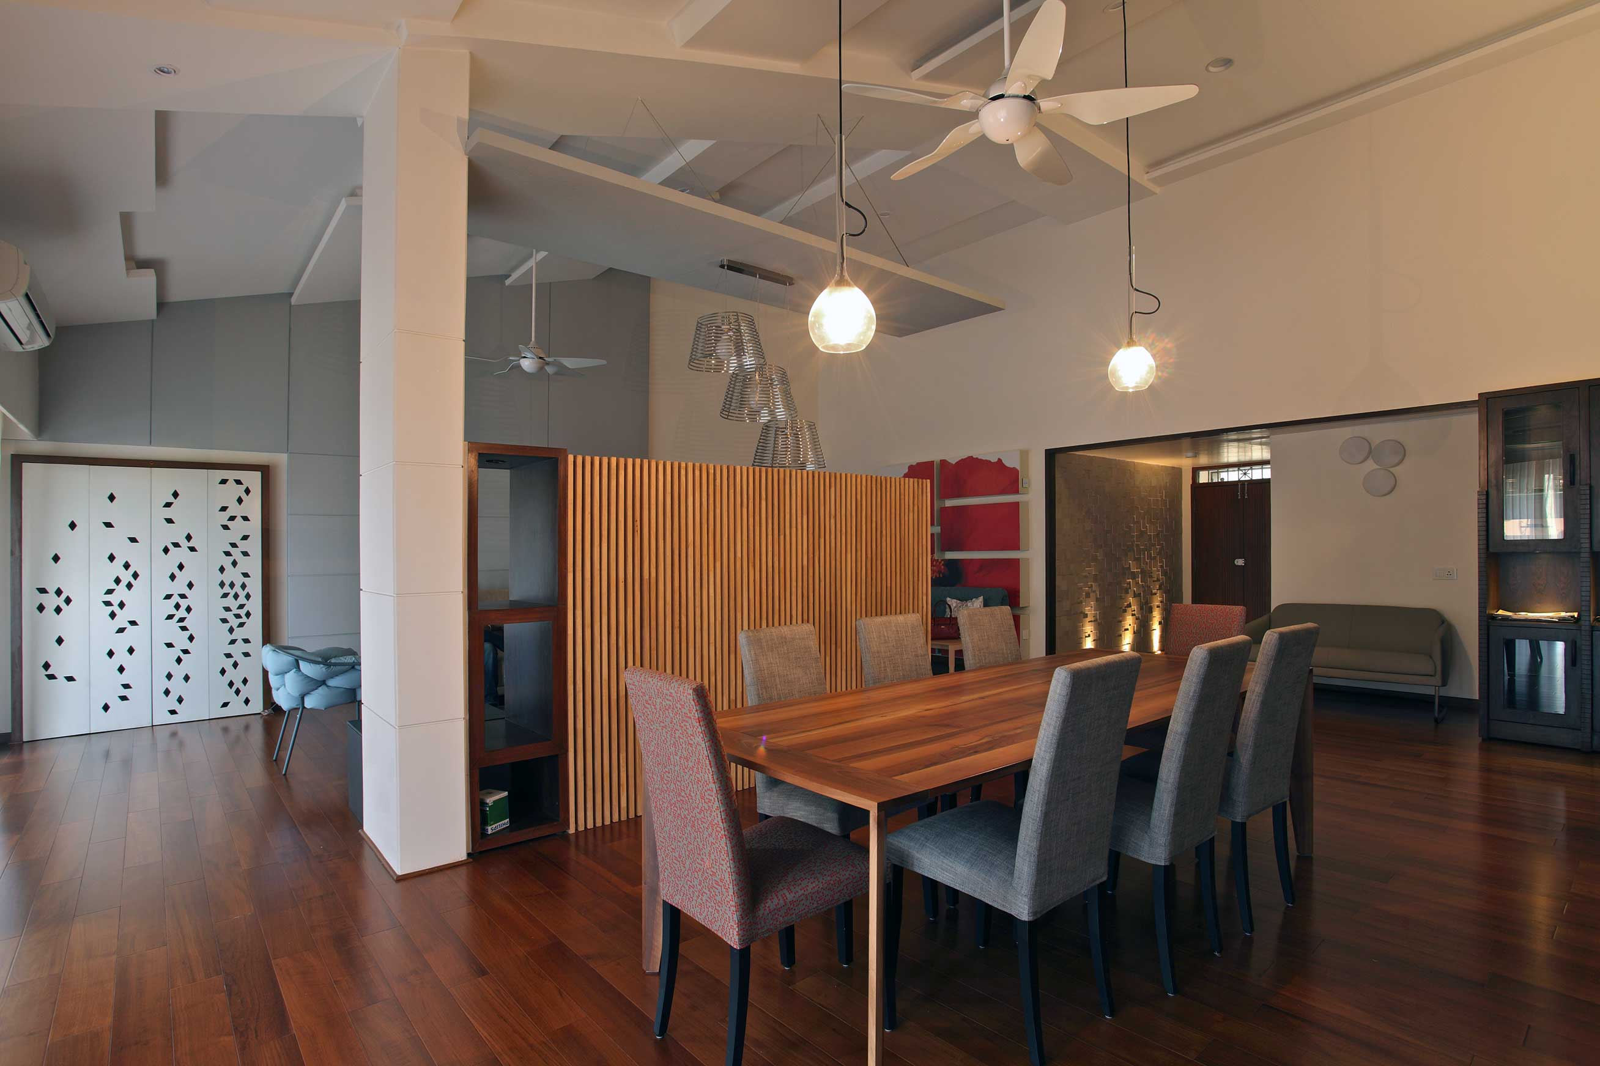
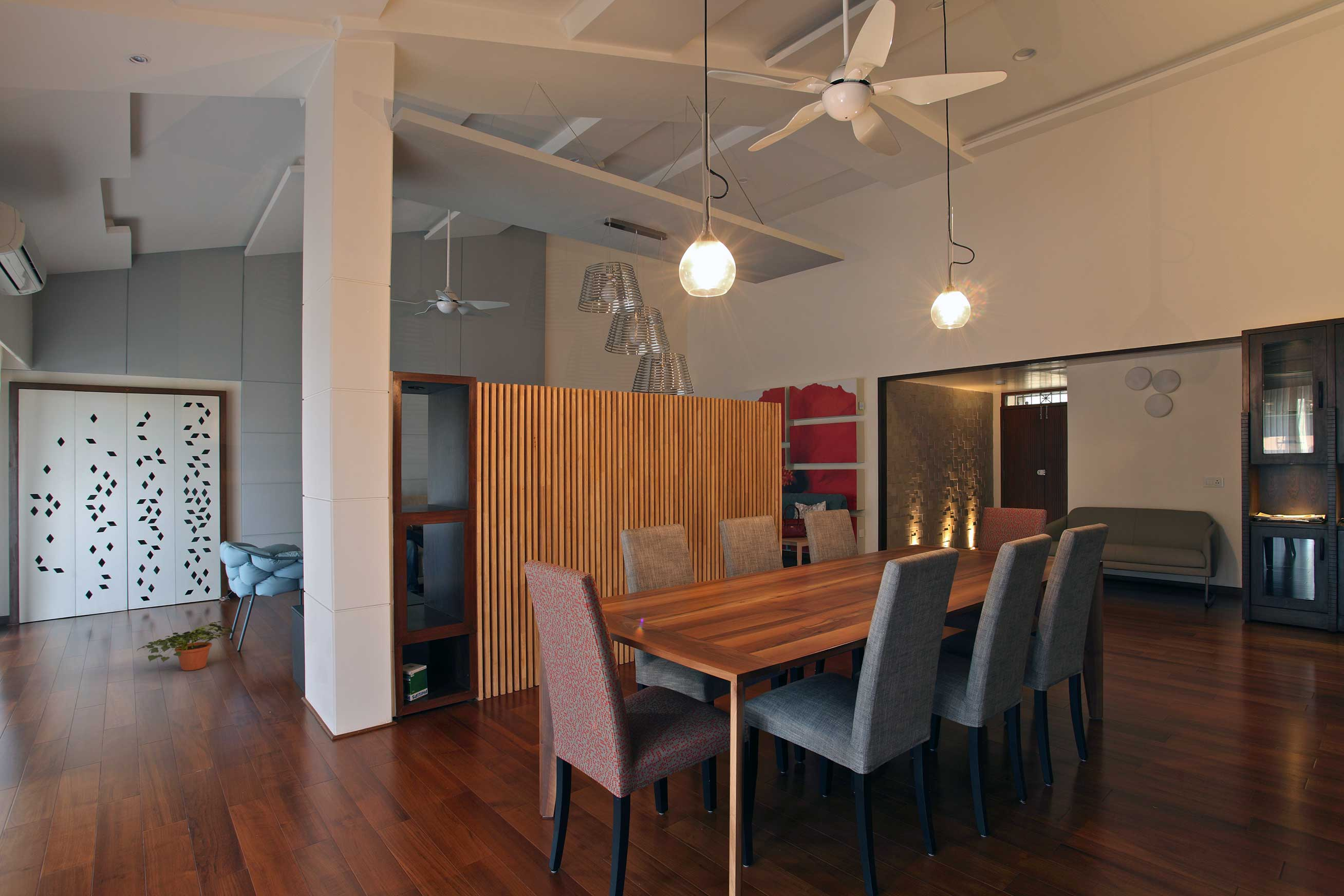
+ potted plant (186, 647)
